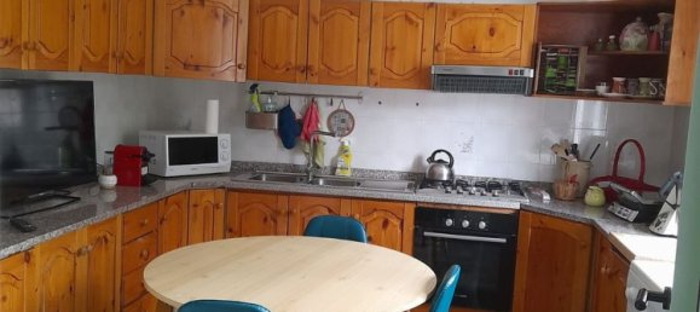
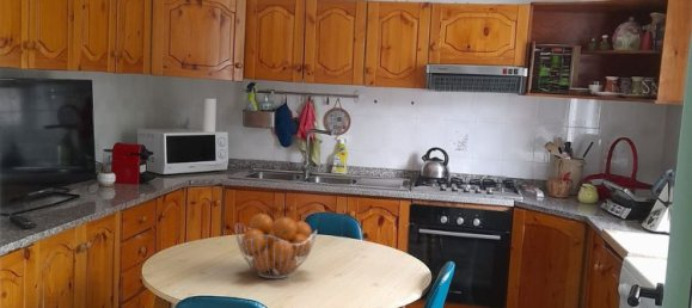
+ fruit basket (275, 245)
